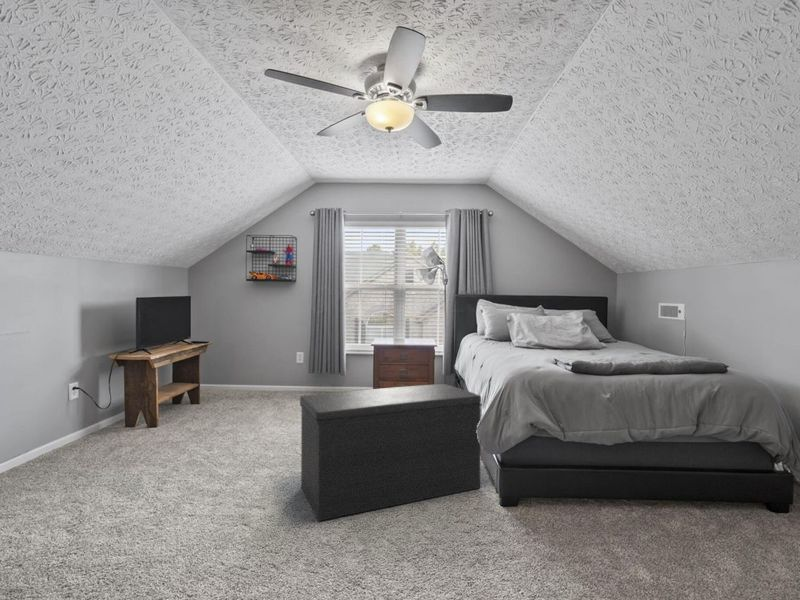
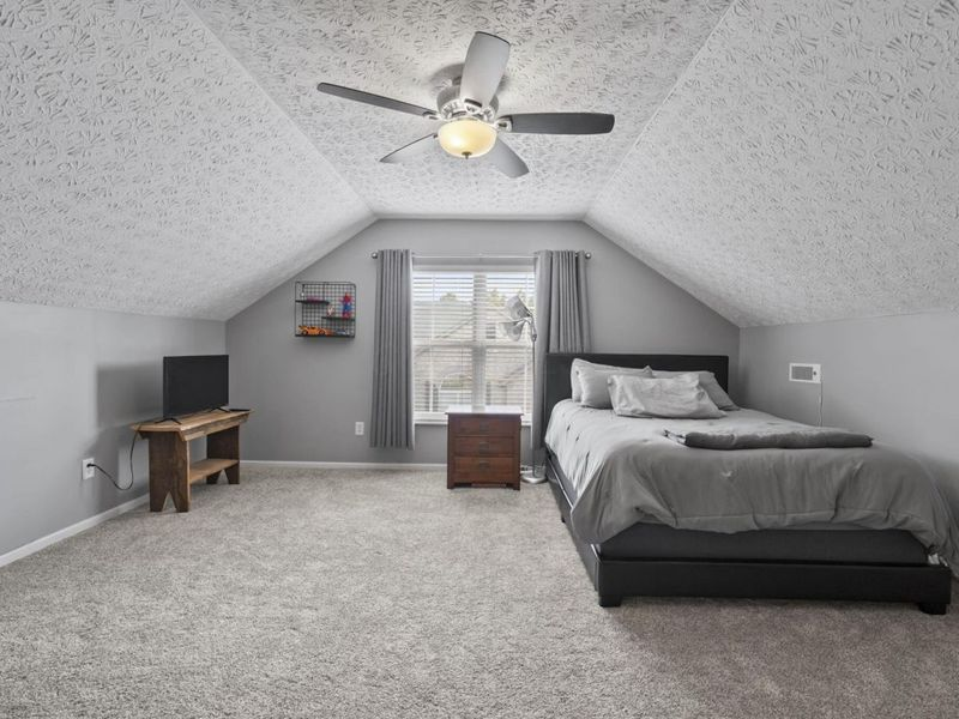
- bench (390, 441)
